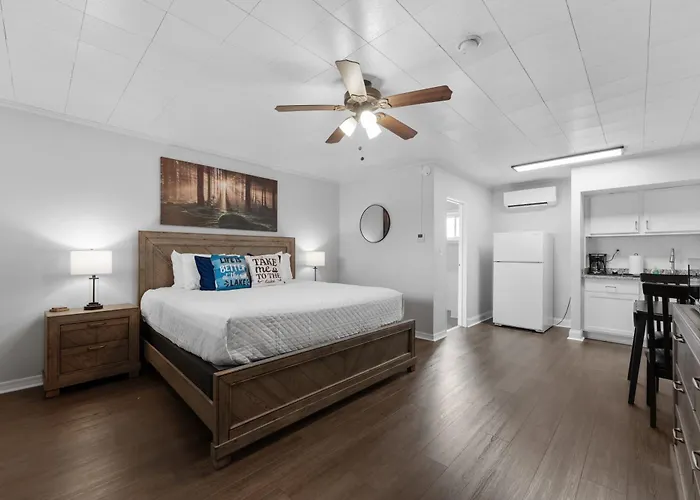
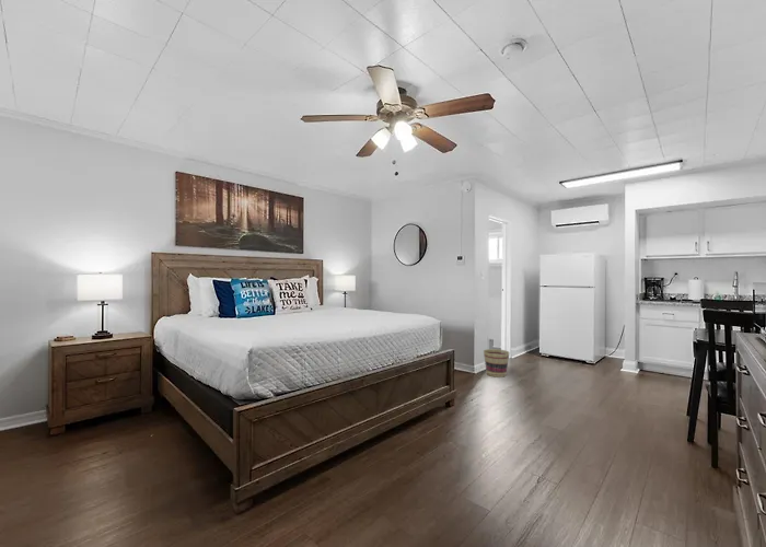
+ basket (496, 362)
